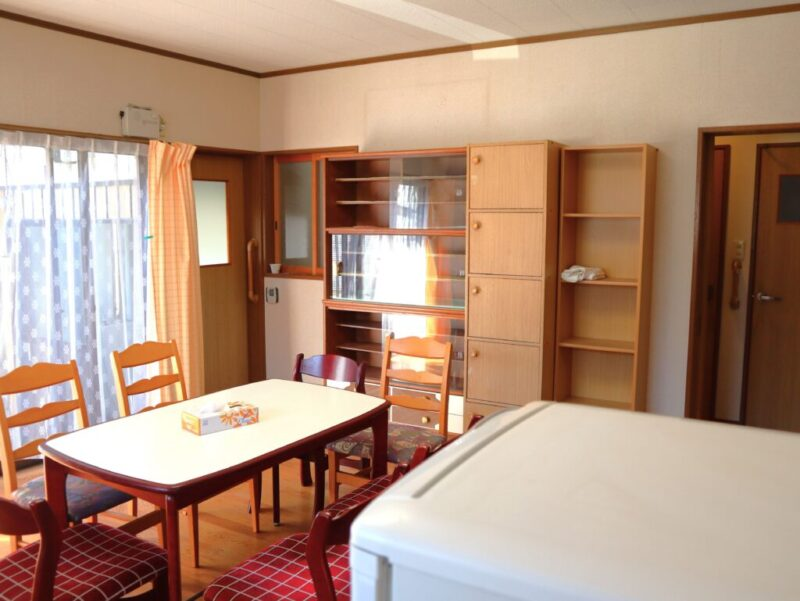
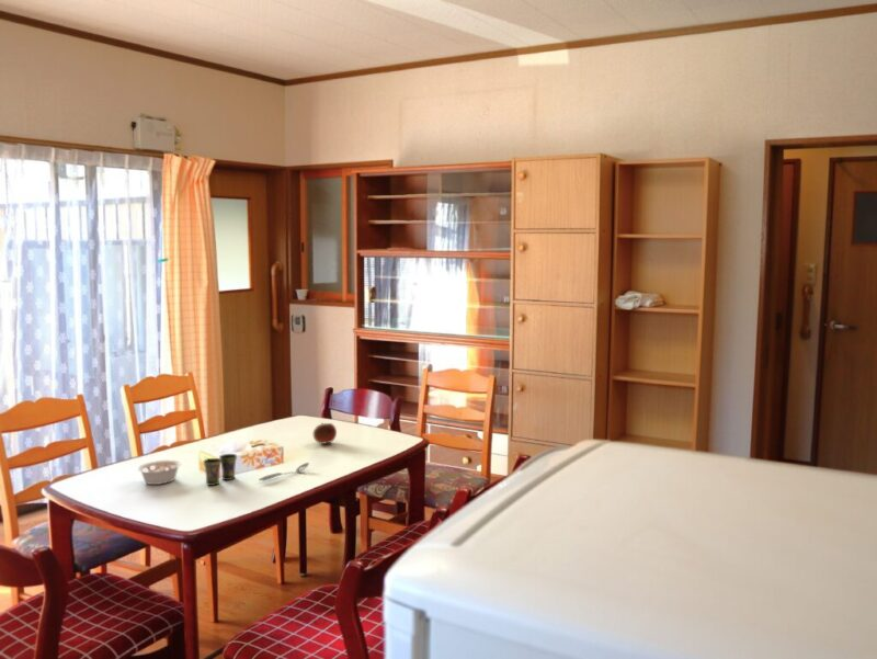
+ fruit (324, 432)
+ spoon (284, 474)
+ cup (221, 468)
+ legume (161, 470)
